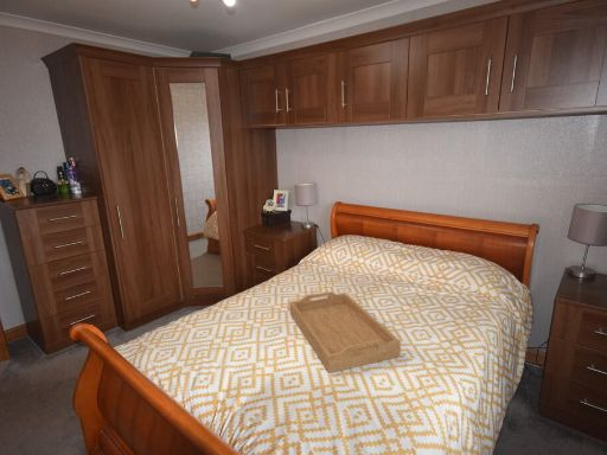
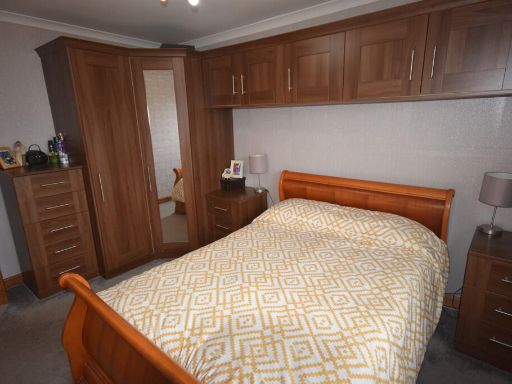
- serving tray (338, 323)
